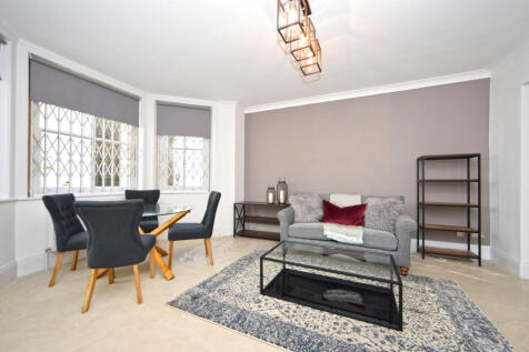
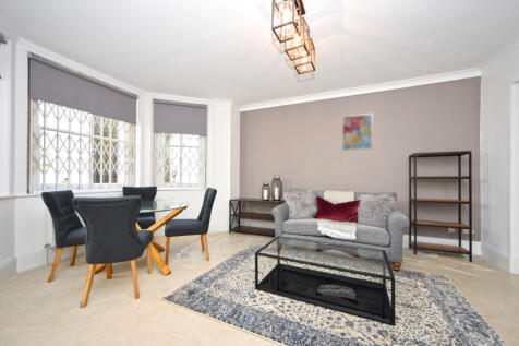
+ wall art (357, 132)
